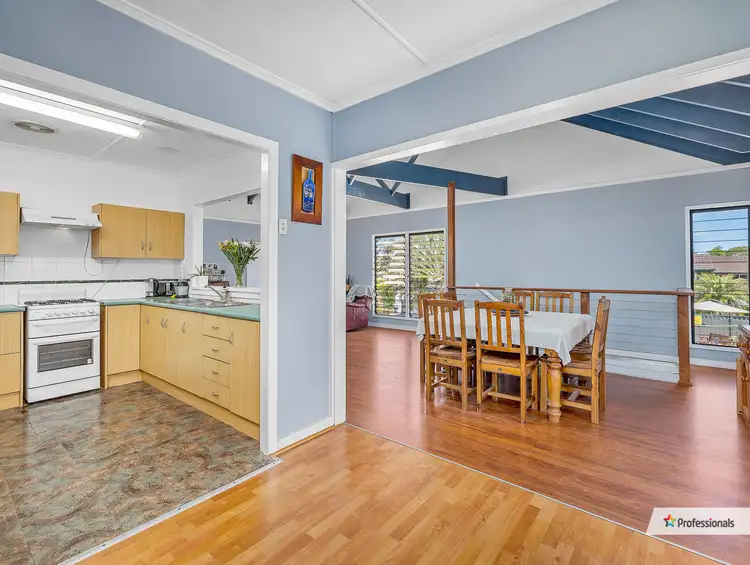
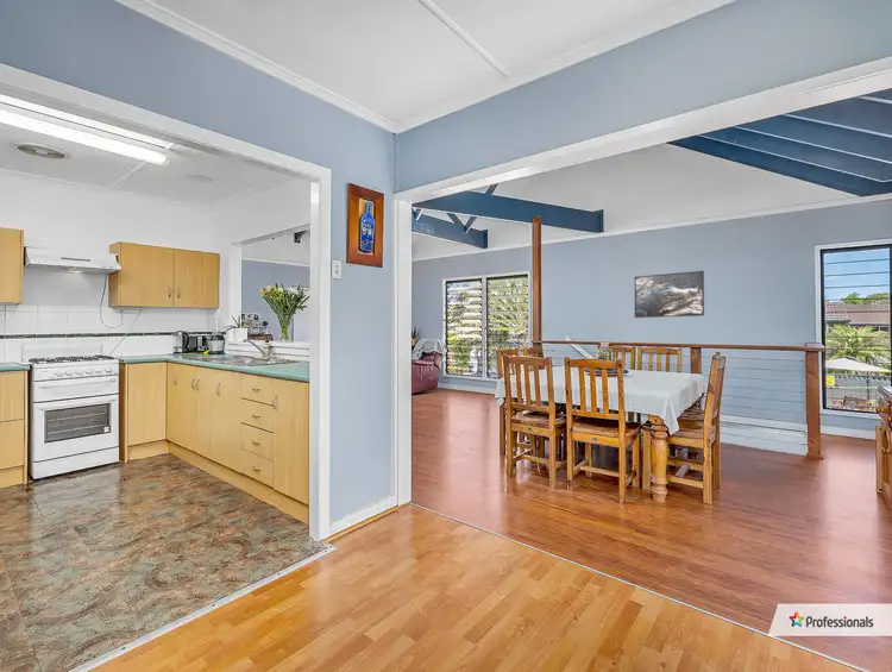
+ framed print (667, 295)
